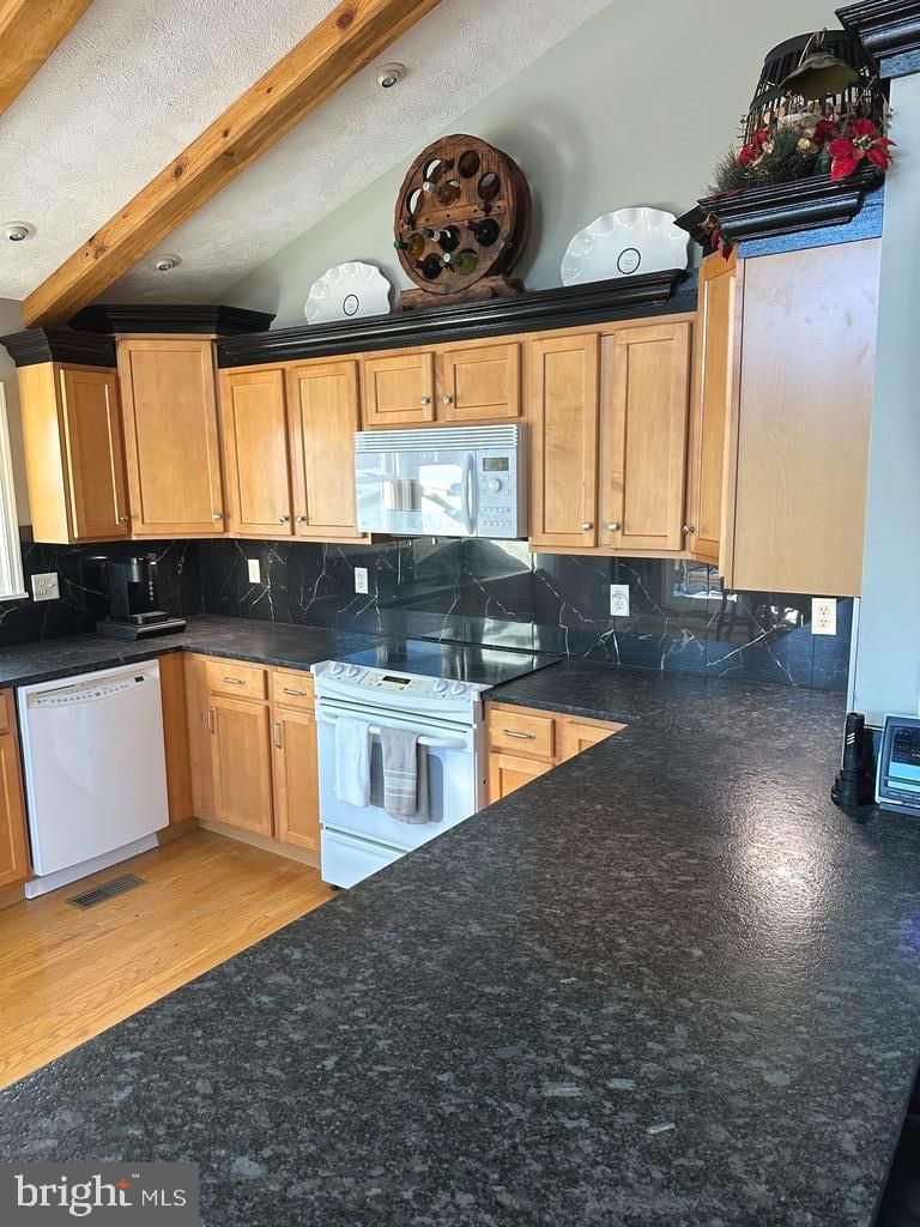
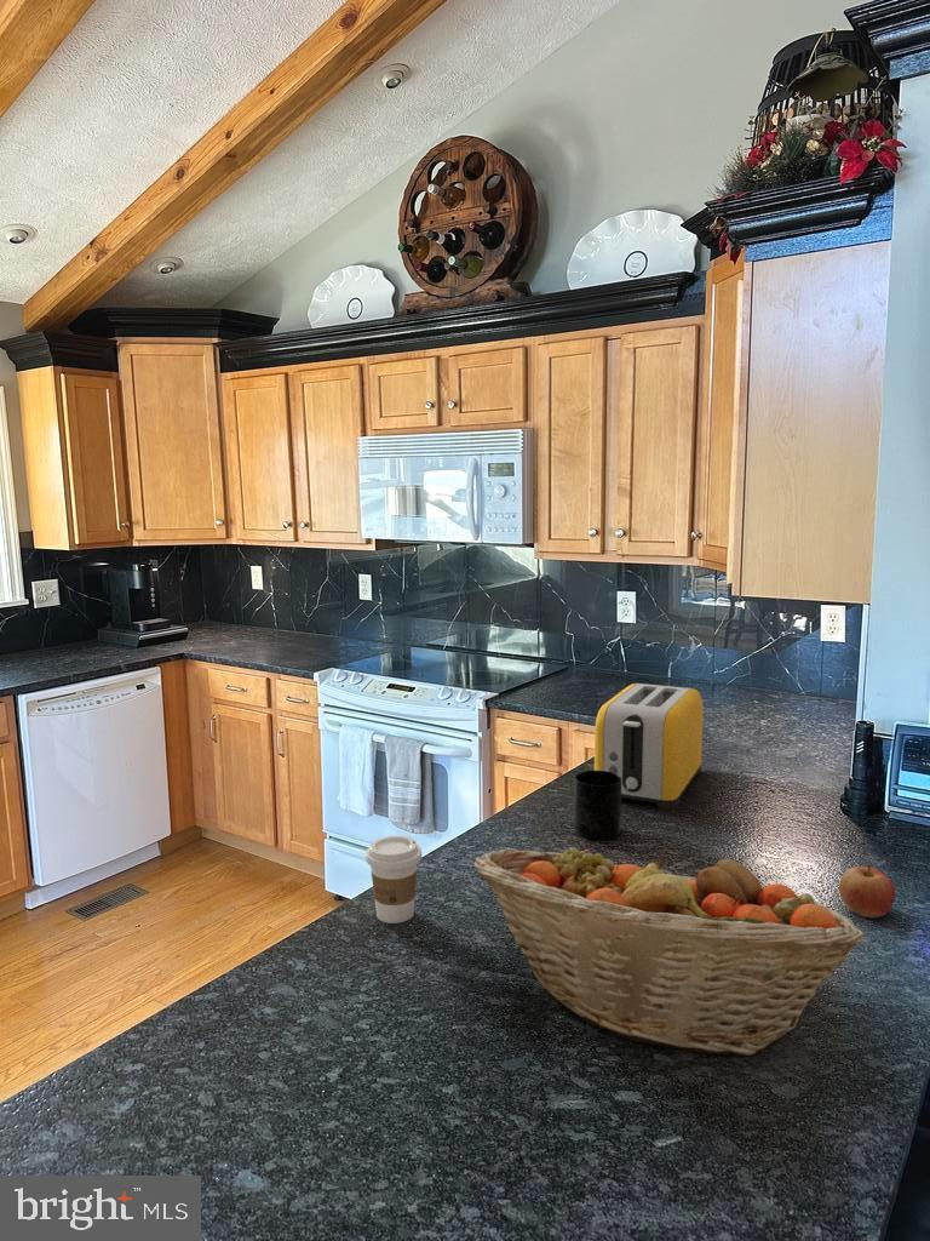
+ apple (866, 888)
+ fruit basket (654, 919)
+ mug (598, 801)
+ coffee cup (394, 880)
+ toaster (649, 740)
